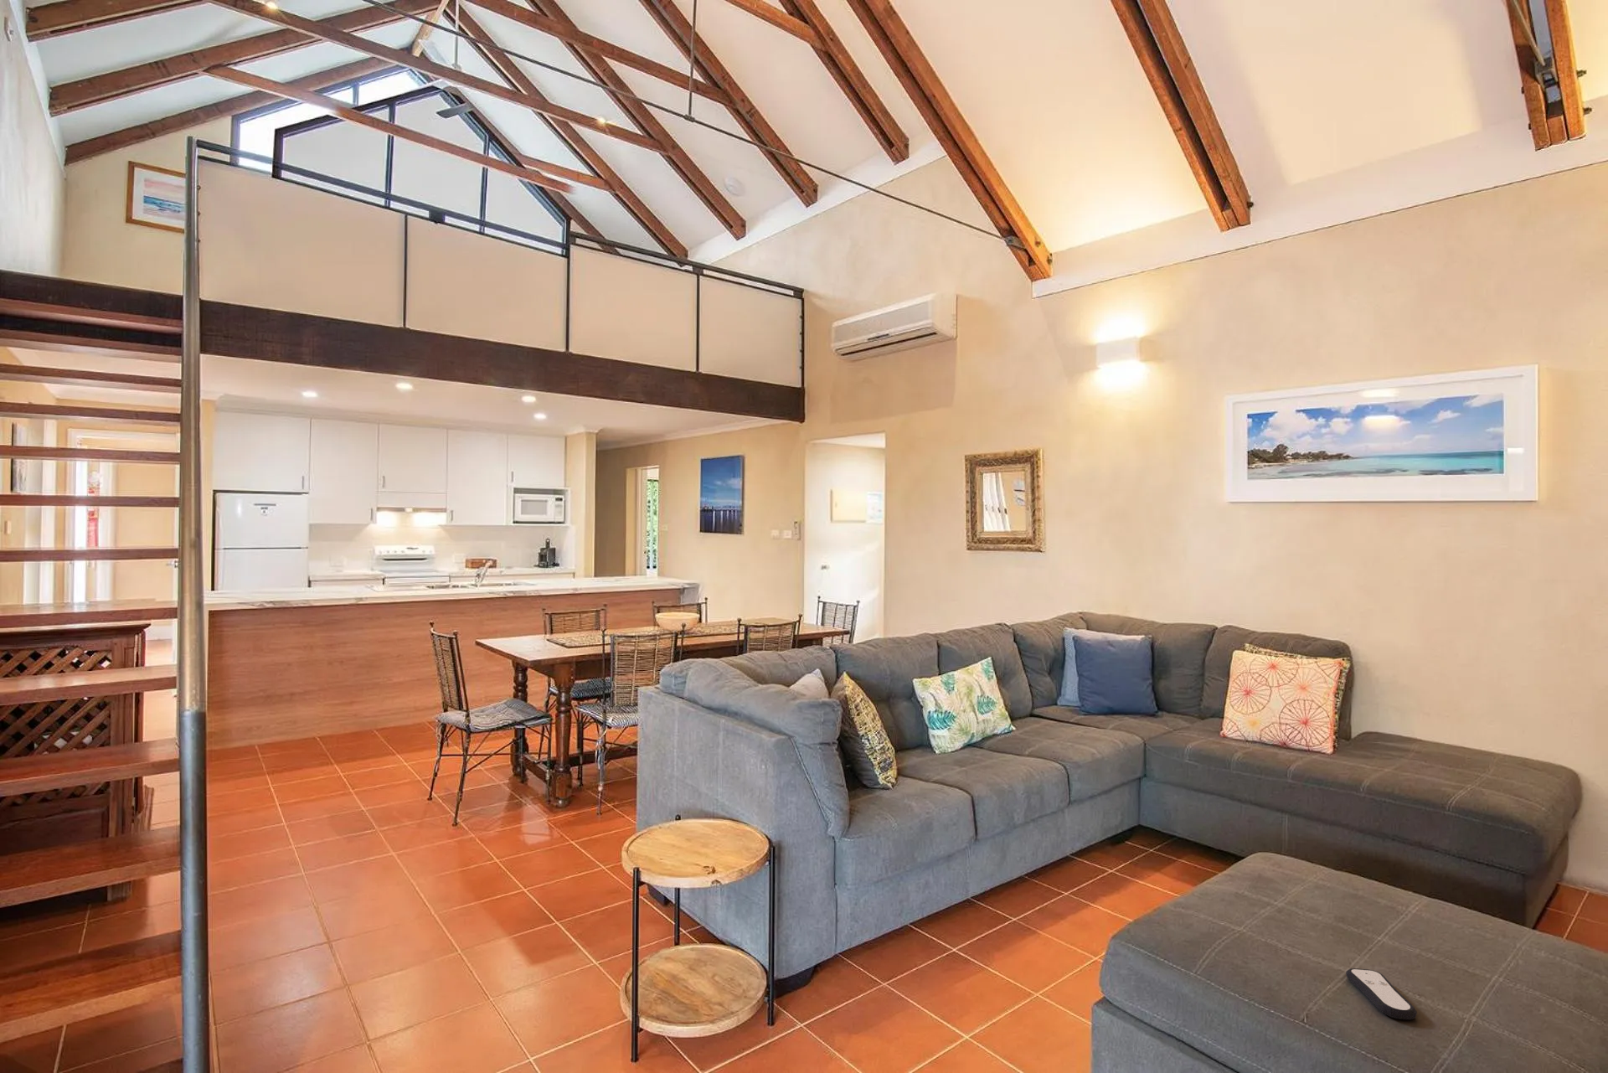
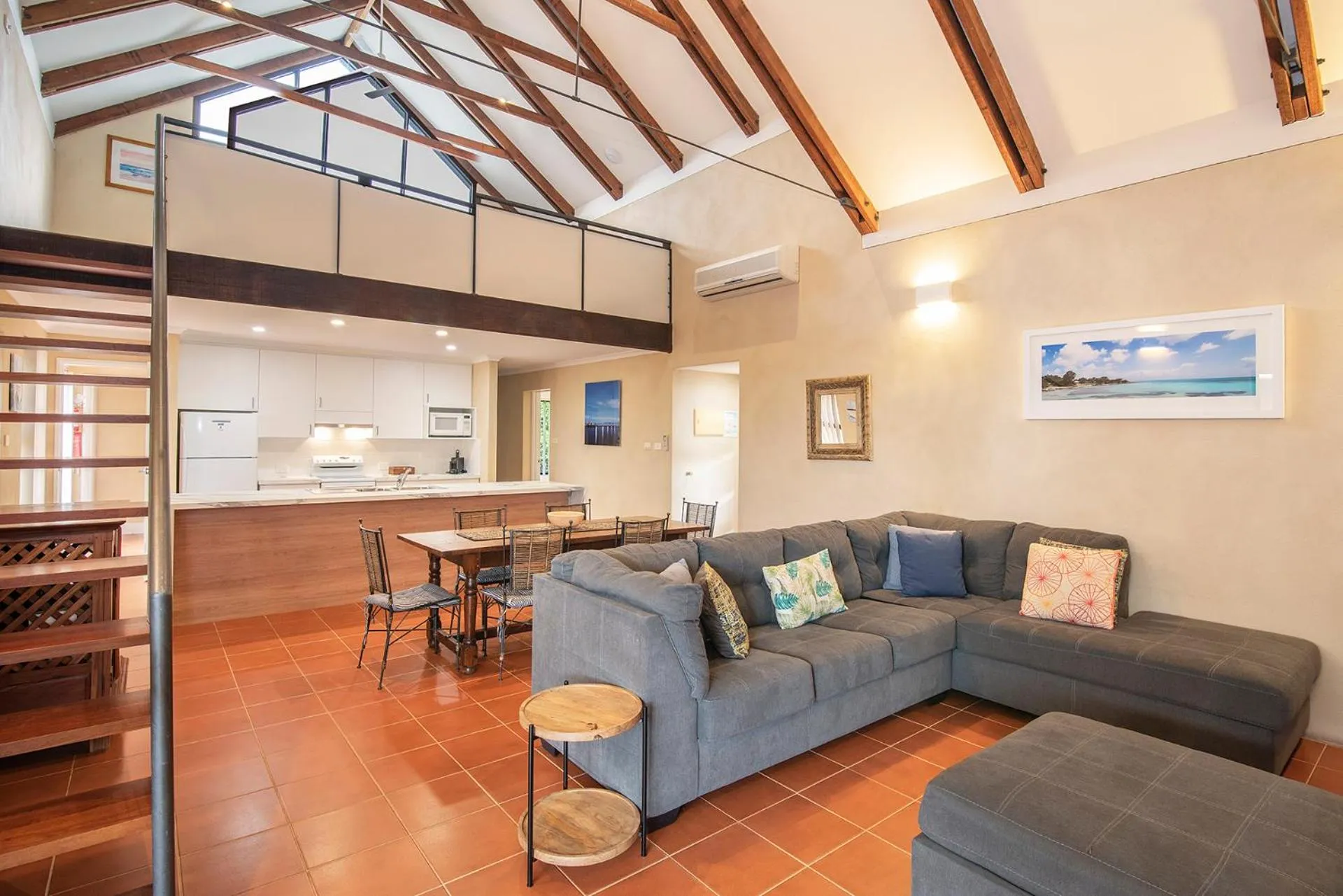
- remote control (1381, 993)
